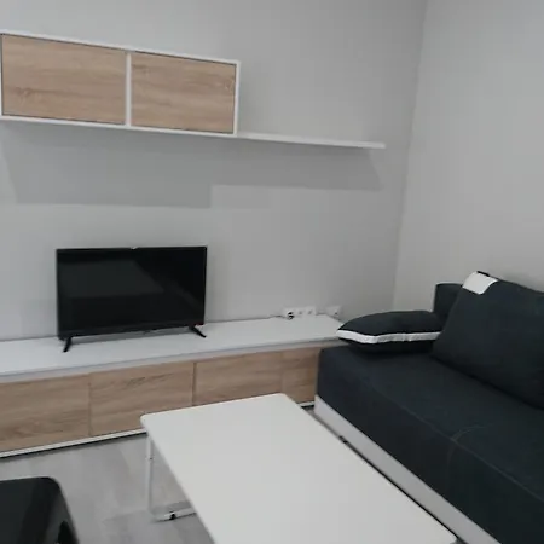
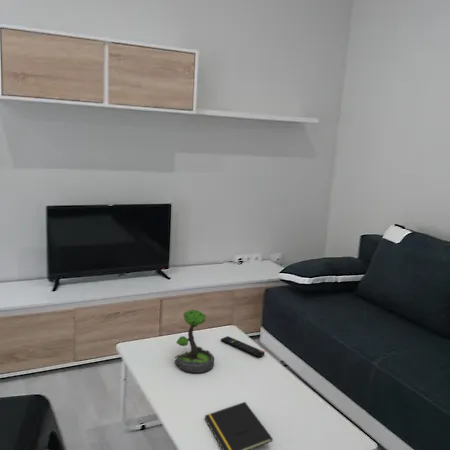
+ plant (193, 337)
+ notepad (237, 427)
+ remote control (242, 346)
